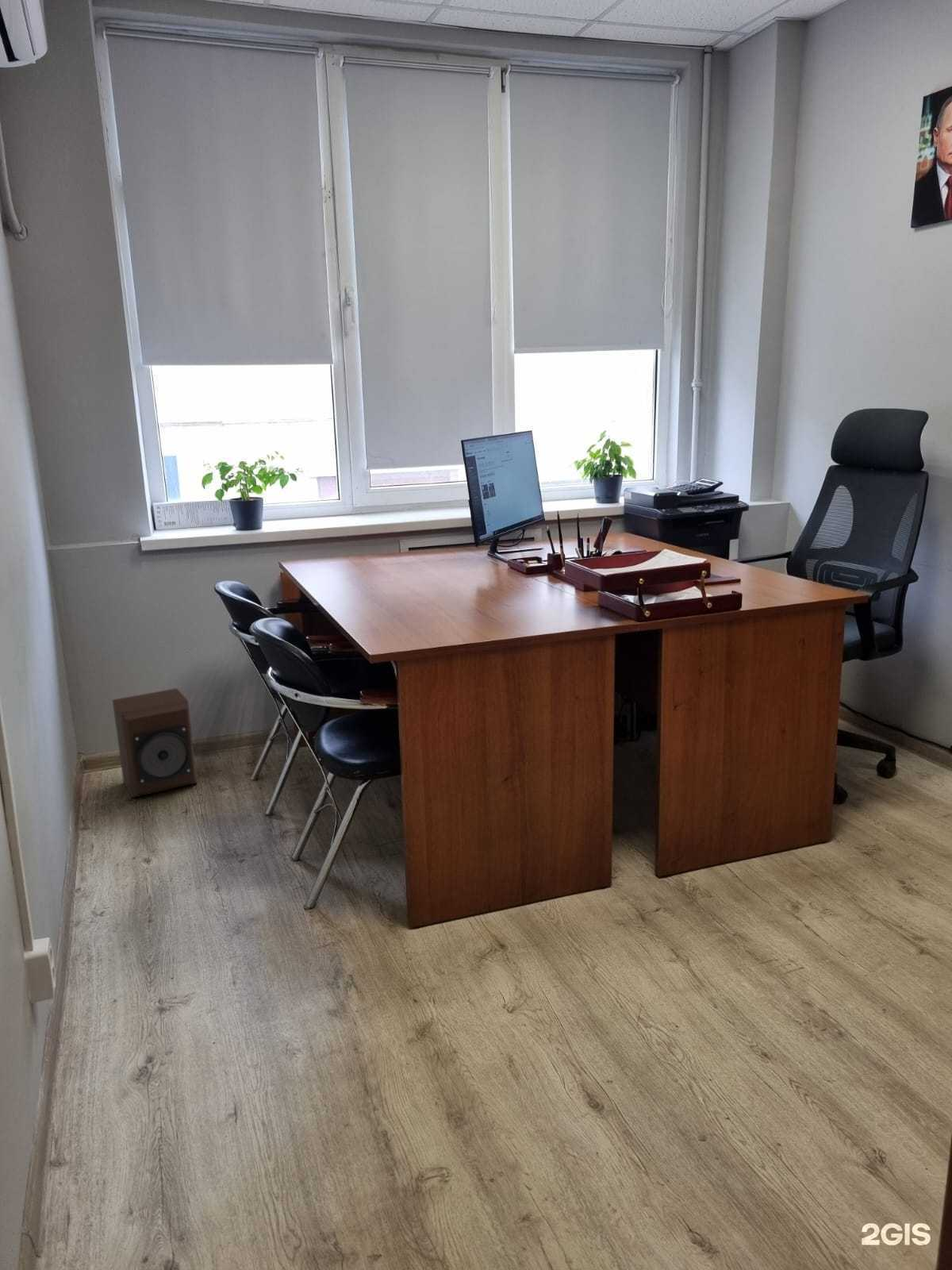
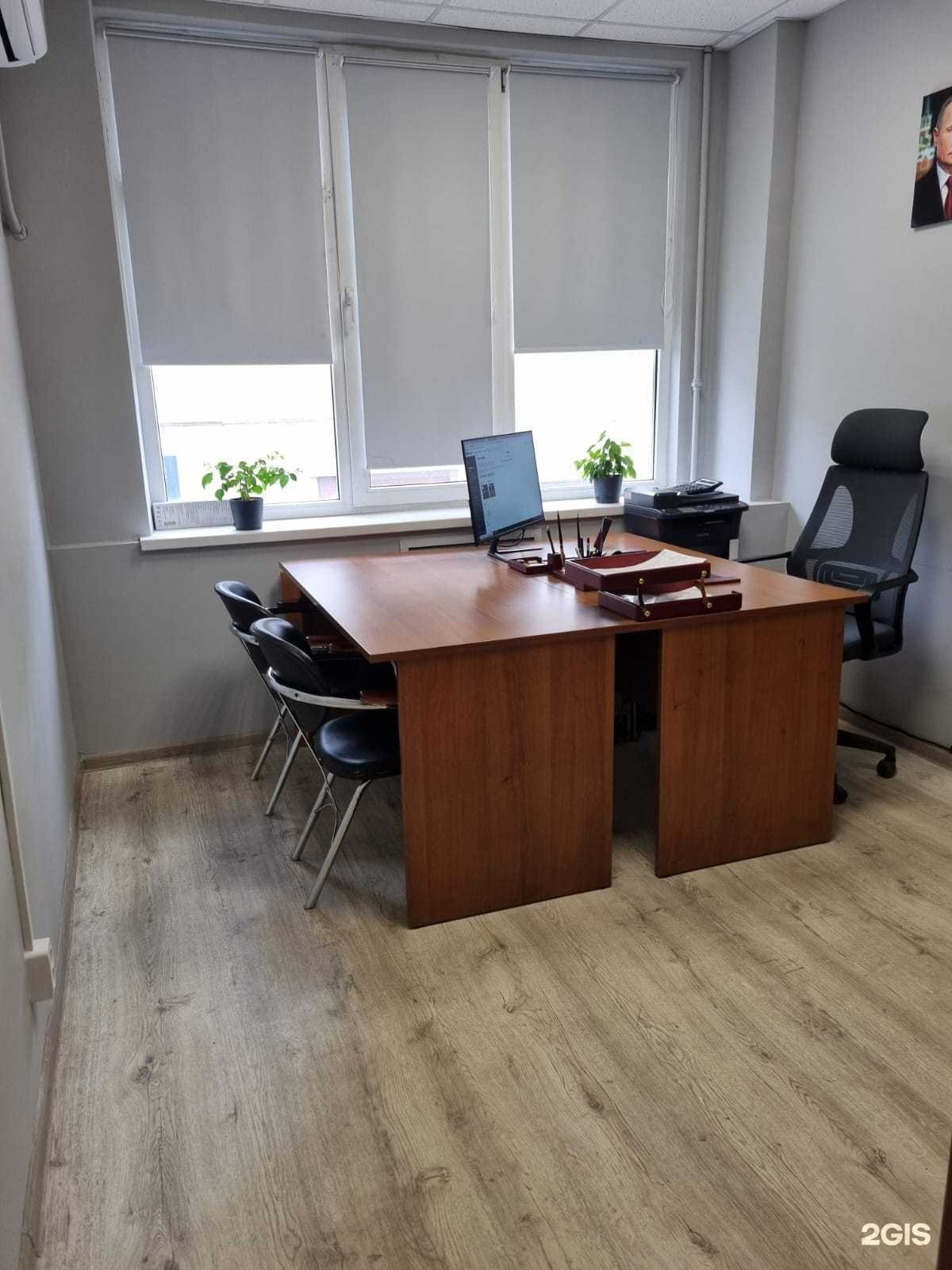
- speaker (157, 744)
